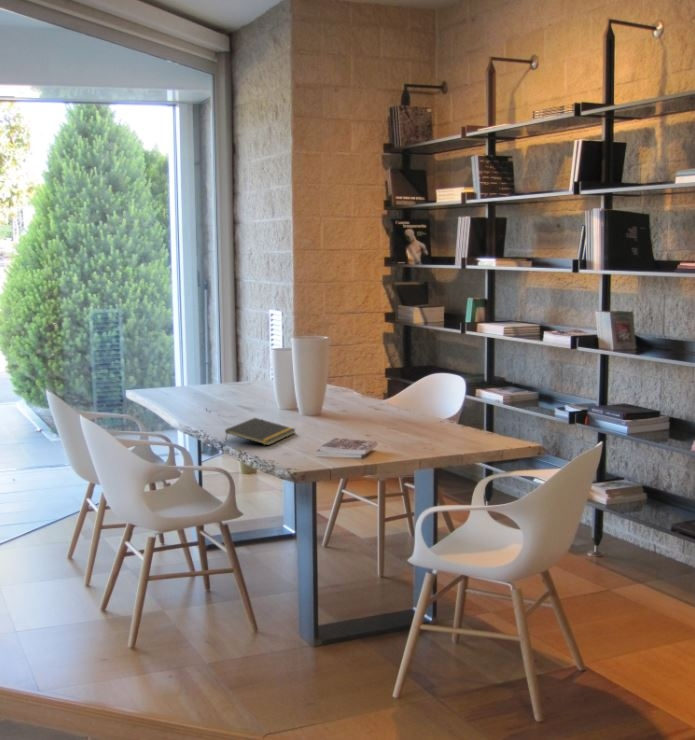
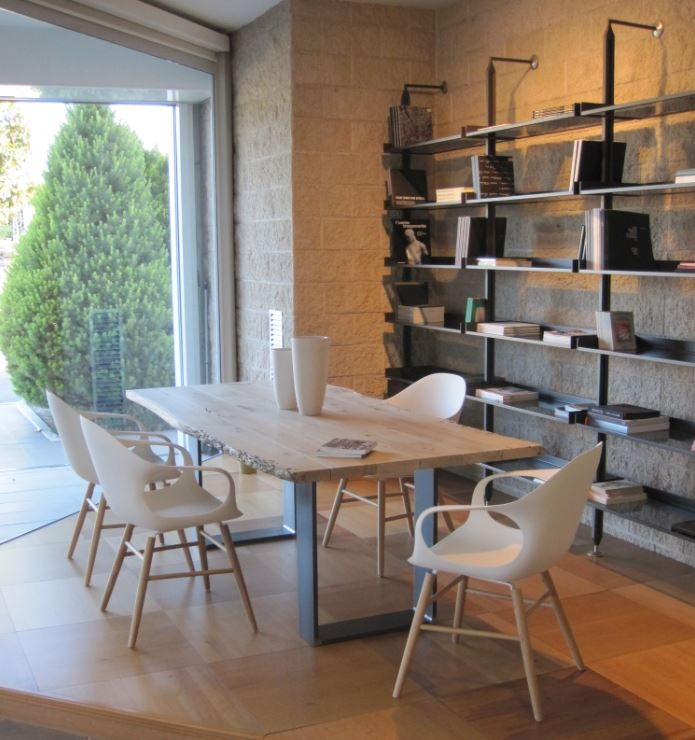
- notepad (261, 431)
